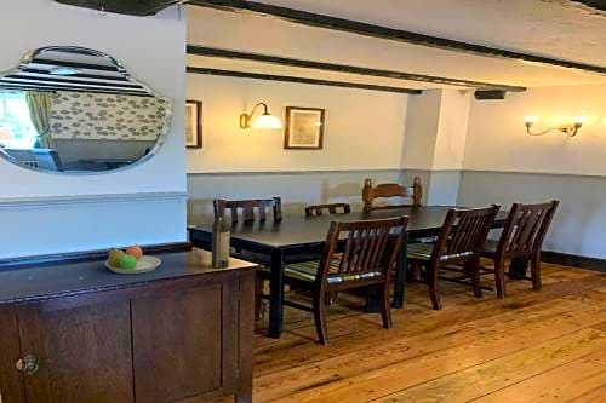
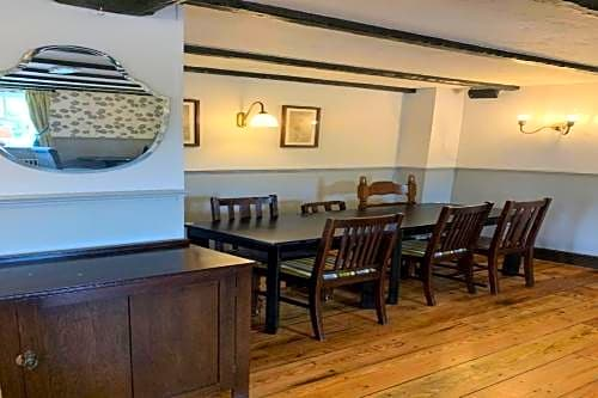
- fruit bowl (131, 257)
- wine bottle (221, 232)
